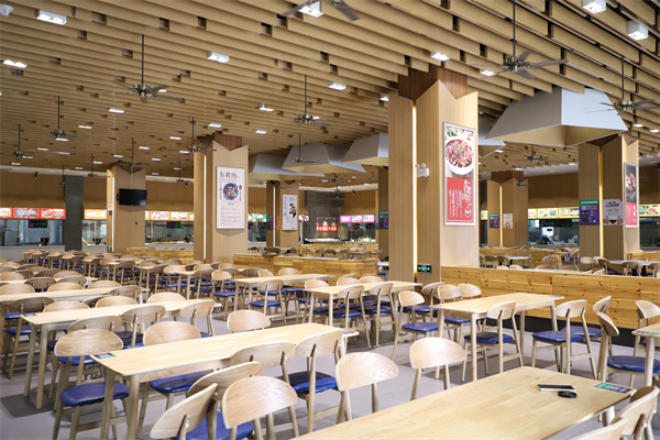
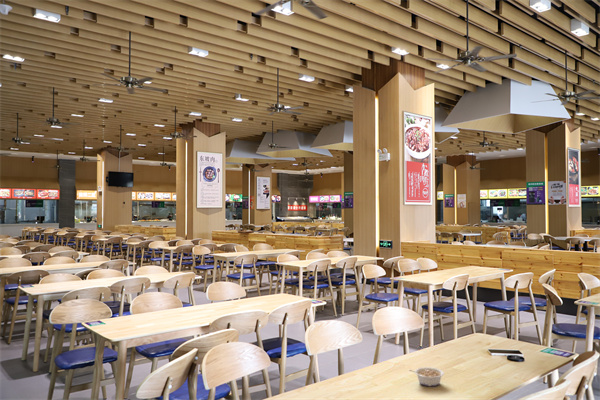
+ legume (428, 376)
